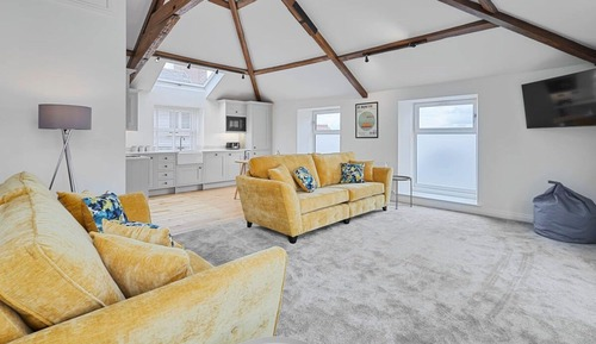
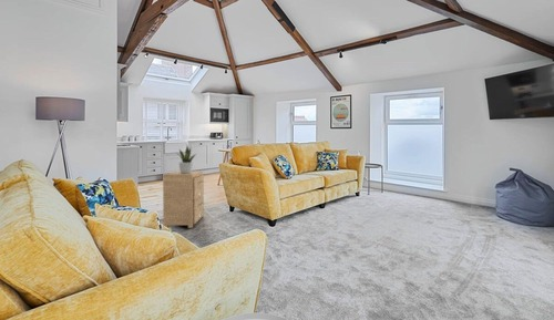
+ side table (186, 197)
+ potted plant (185, 158)
